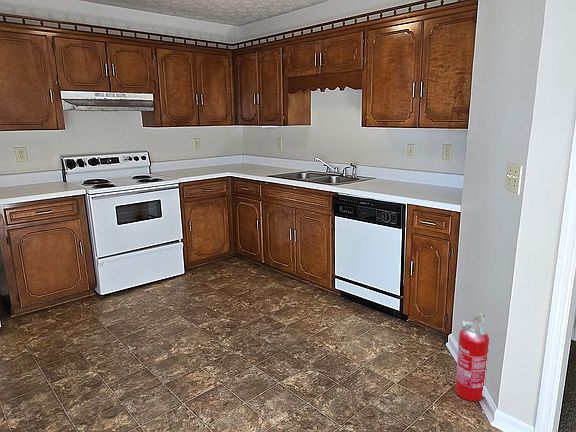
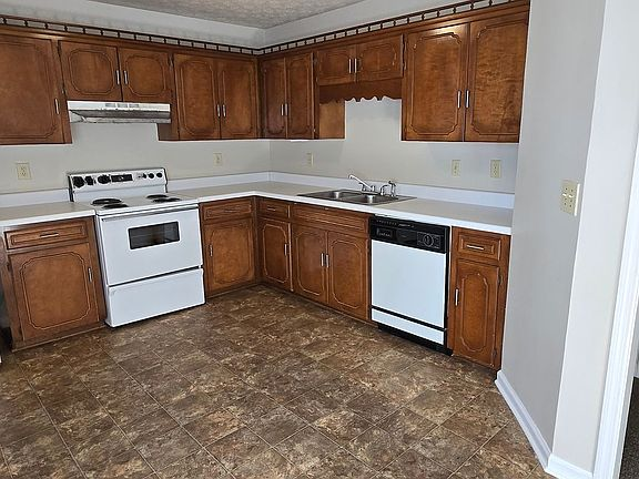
- fire extinguisher (474, 353)
